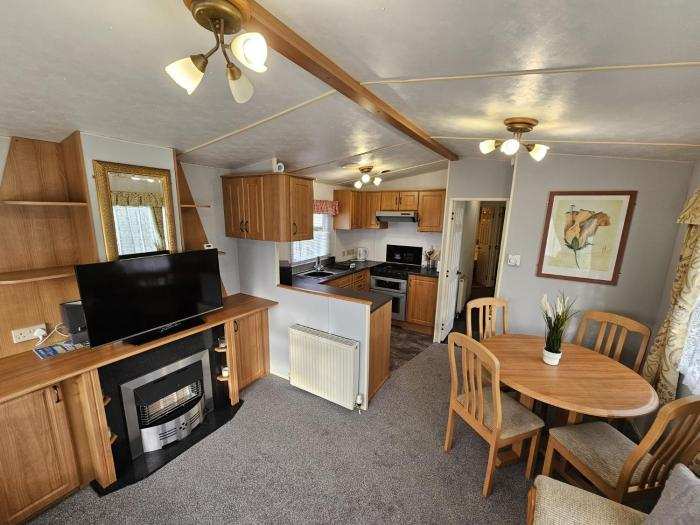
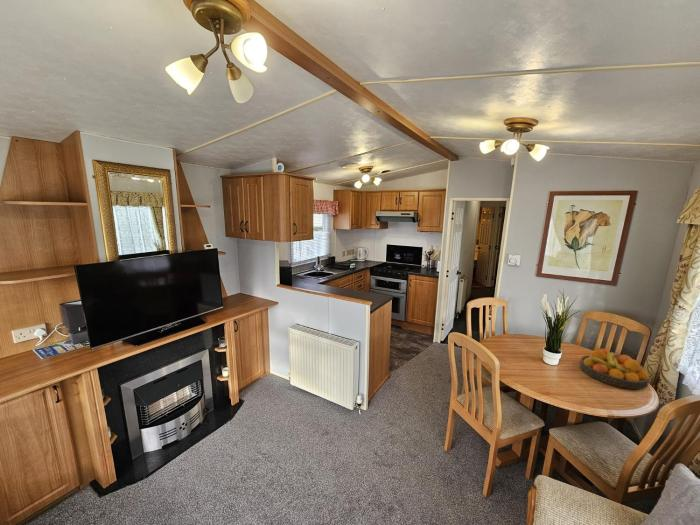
+ fruit bowl (613, 364)
